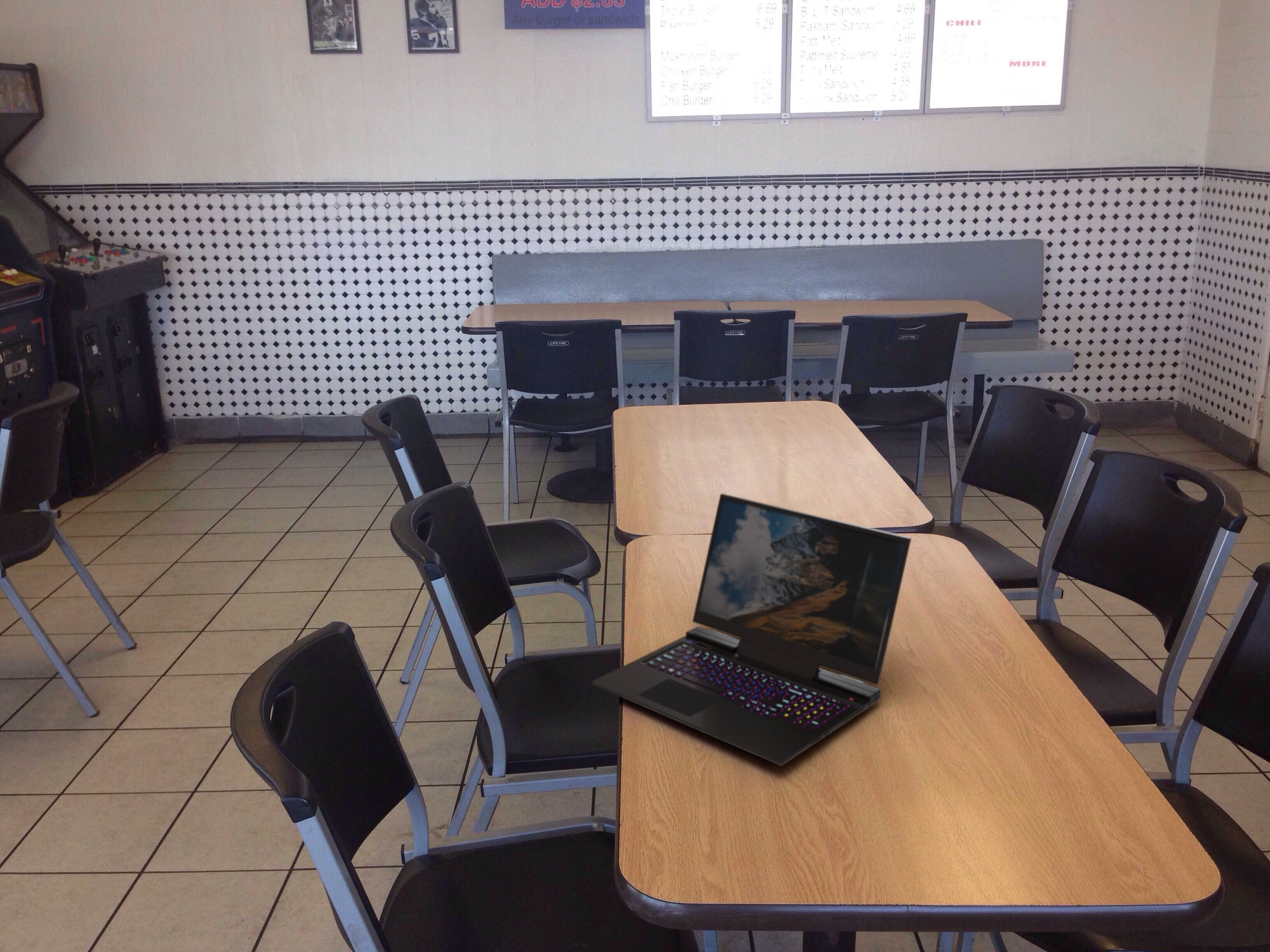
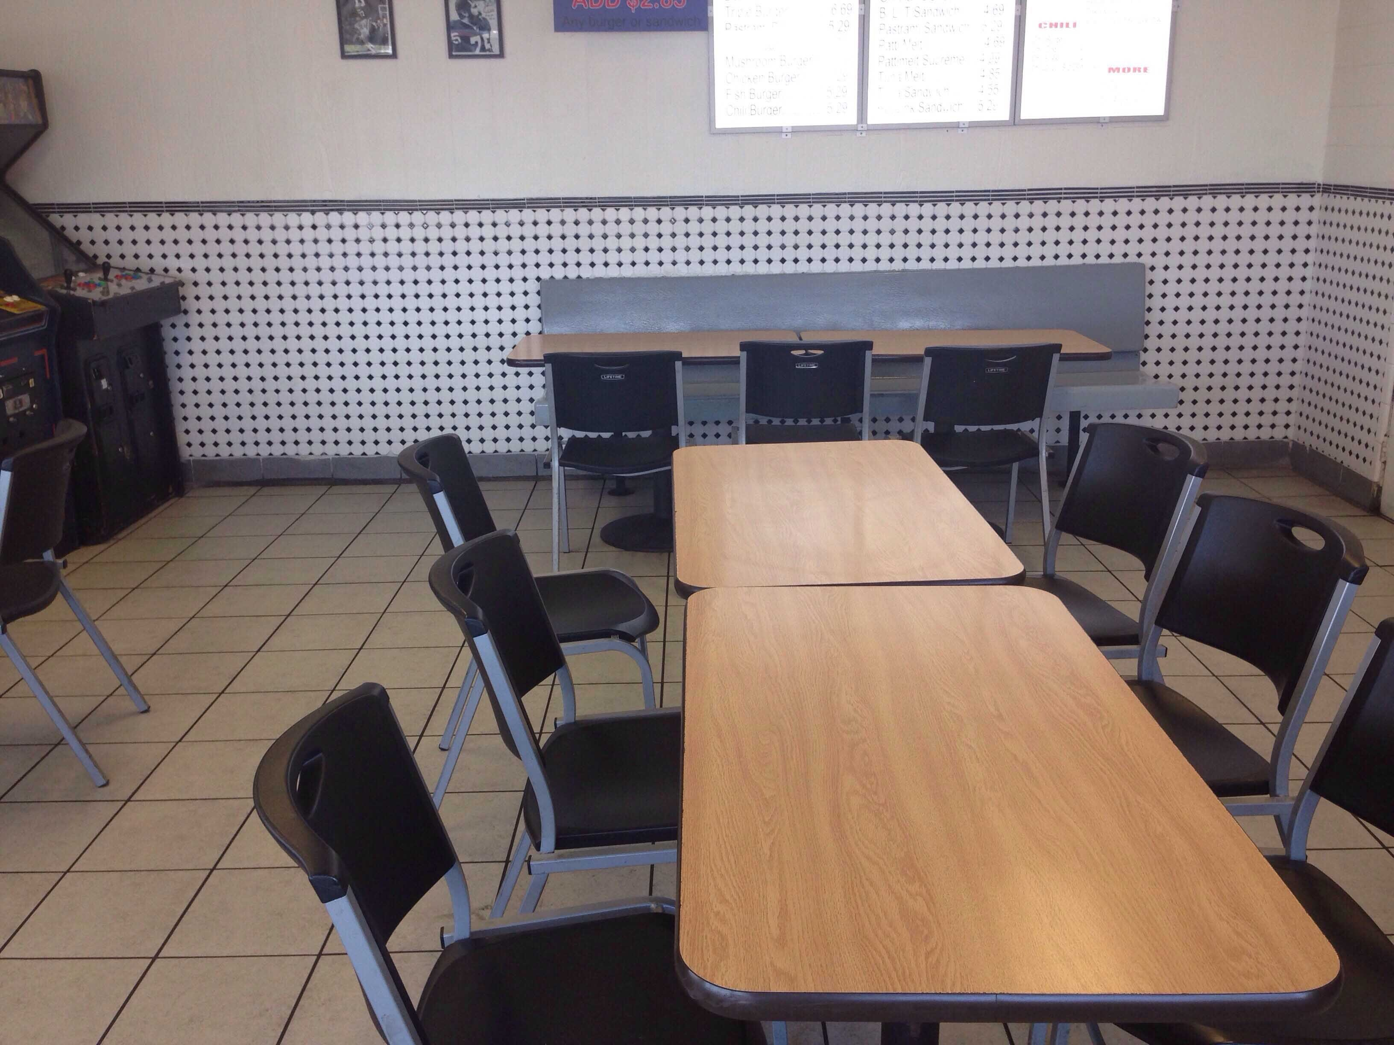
- laptop (748, 616)
